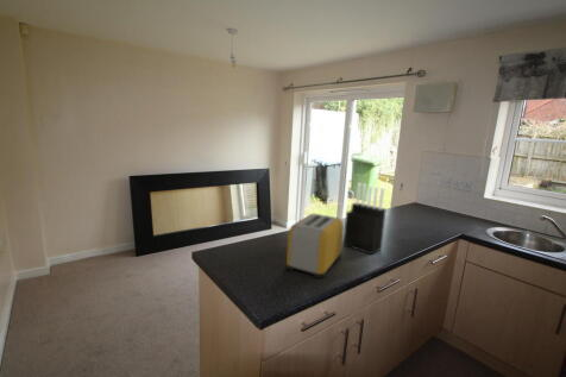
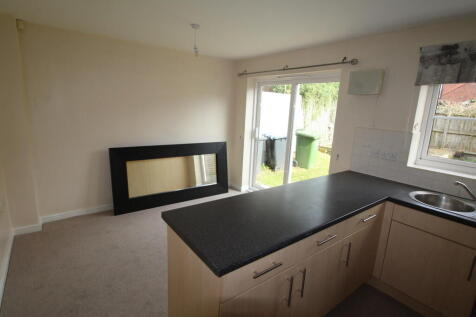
- knife block (364, 216)
- toaster (316, 240)
